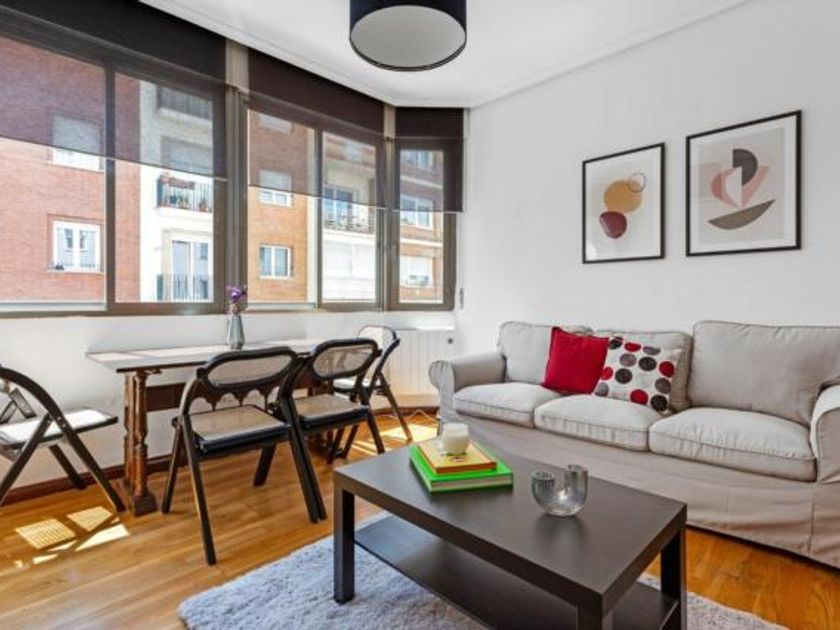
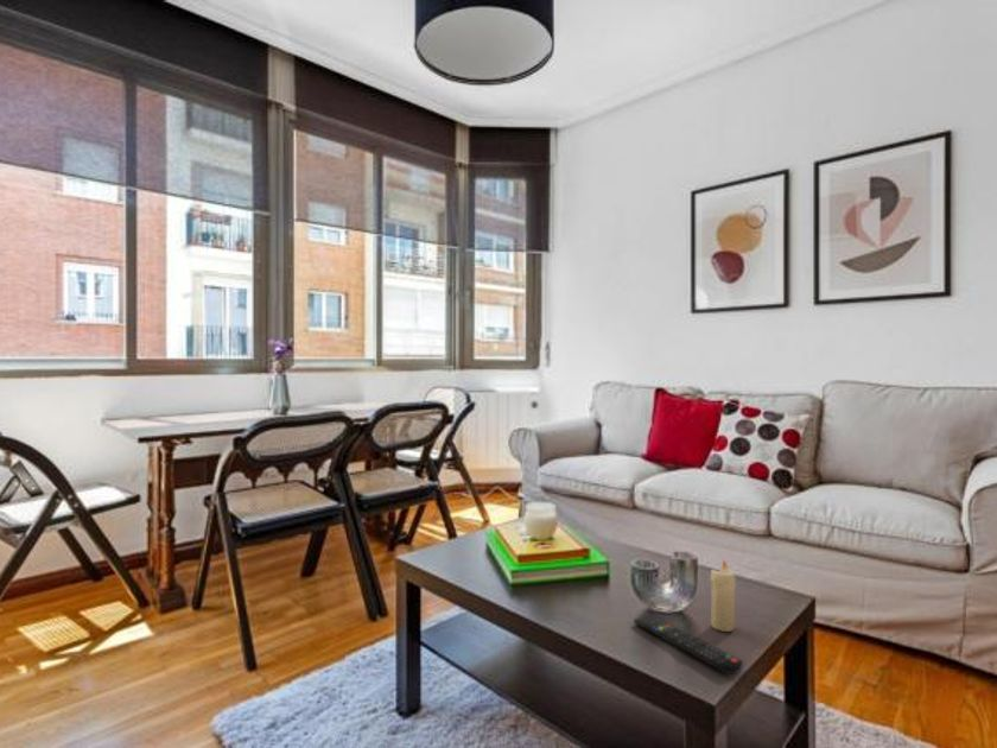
+ remote control (685, 642)
+ candle (722, 592)
